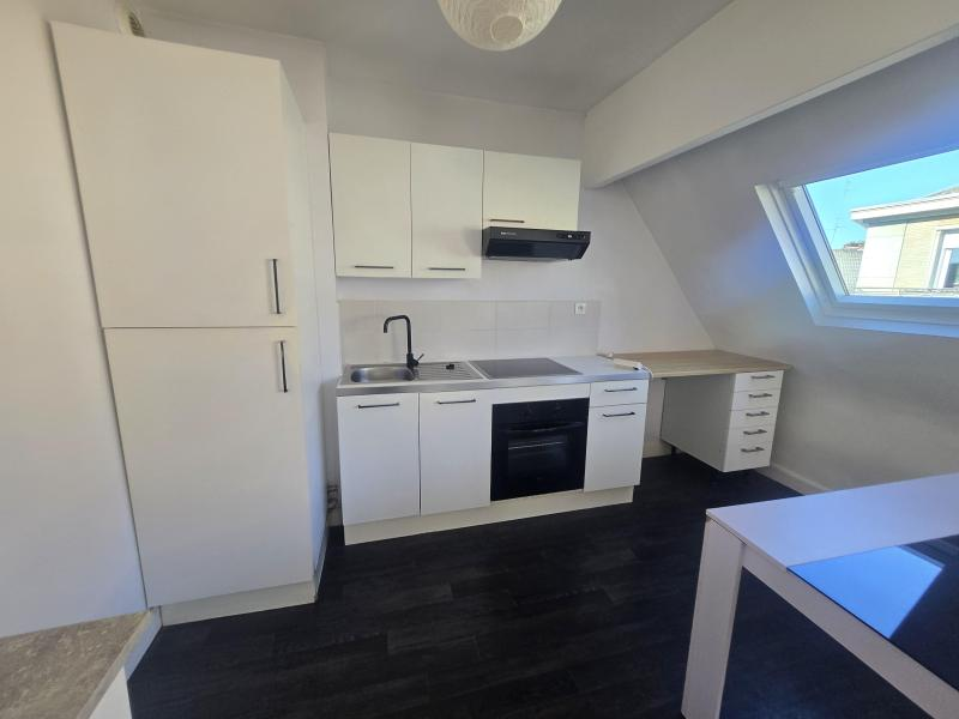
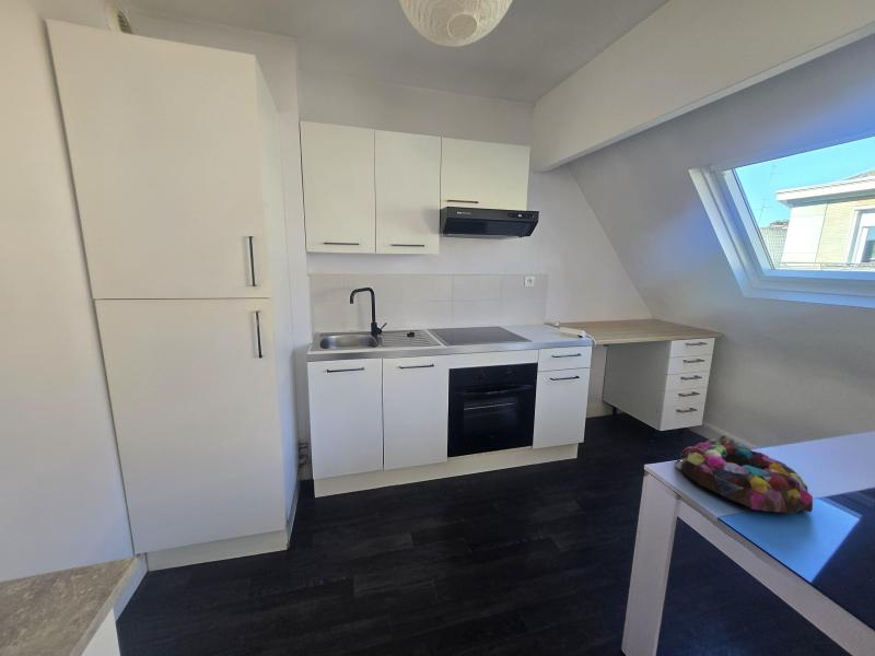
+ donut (738, 466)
